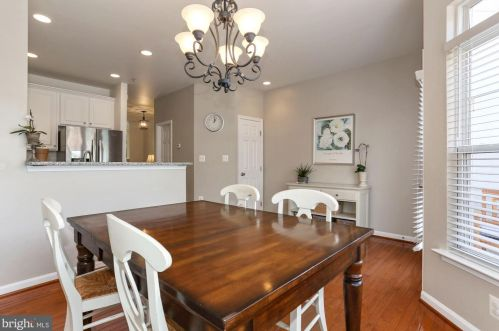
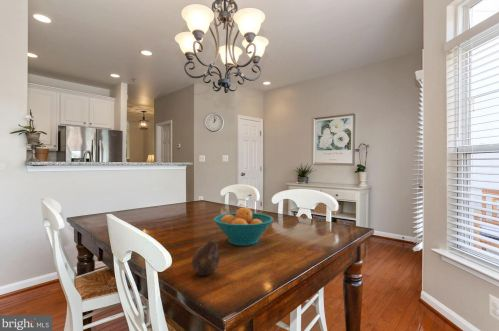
+ fruit (205, 256)
+ fruit bowl (243, 224)
